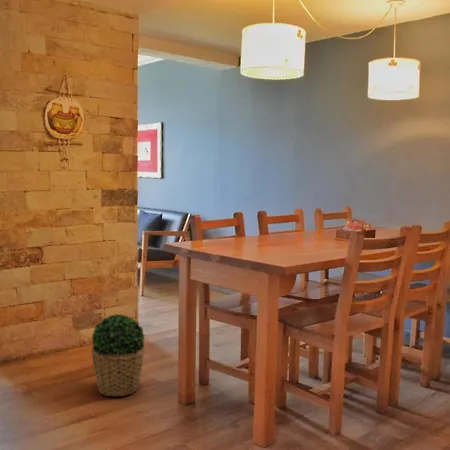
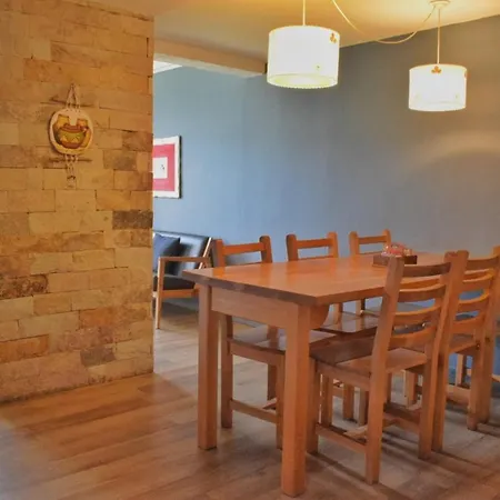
- potted plant (118, 352)
